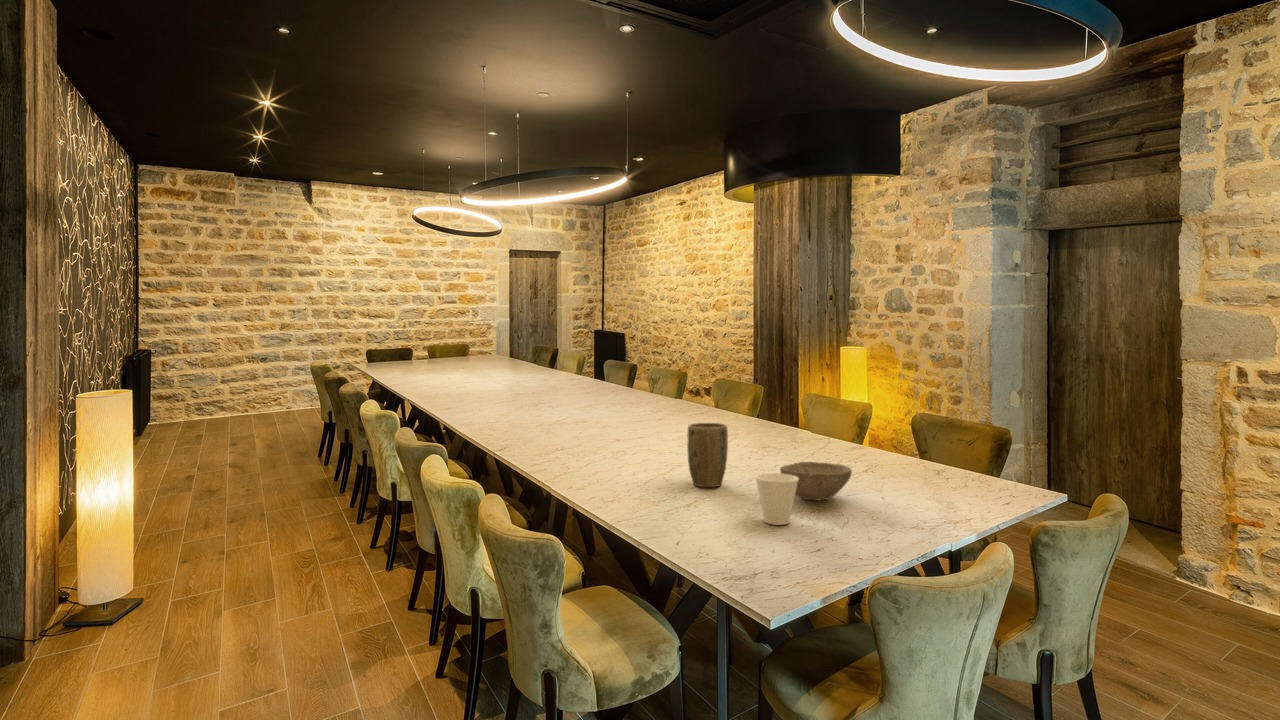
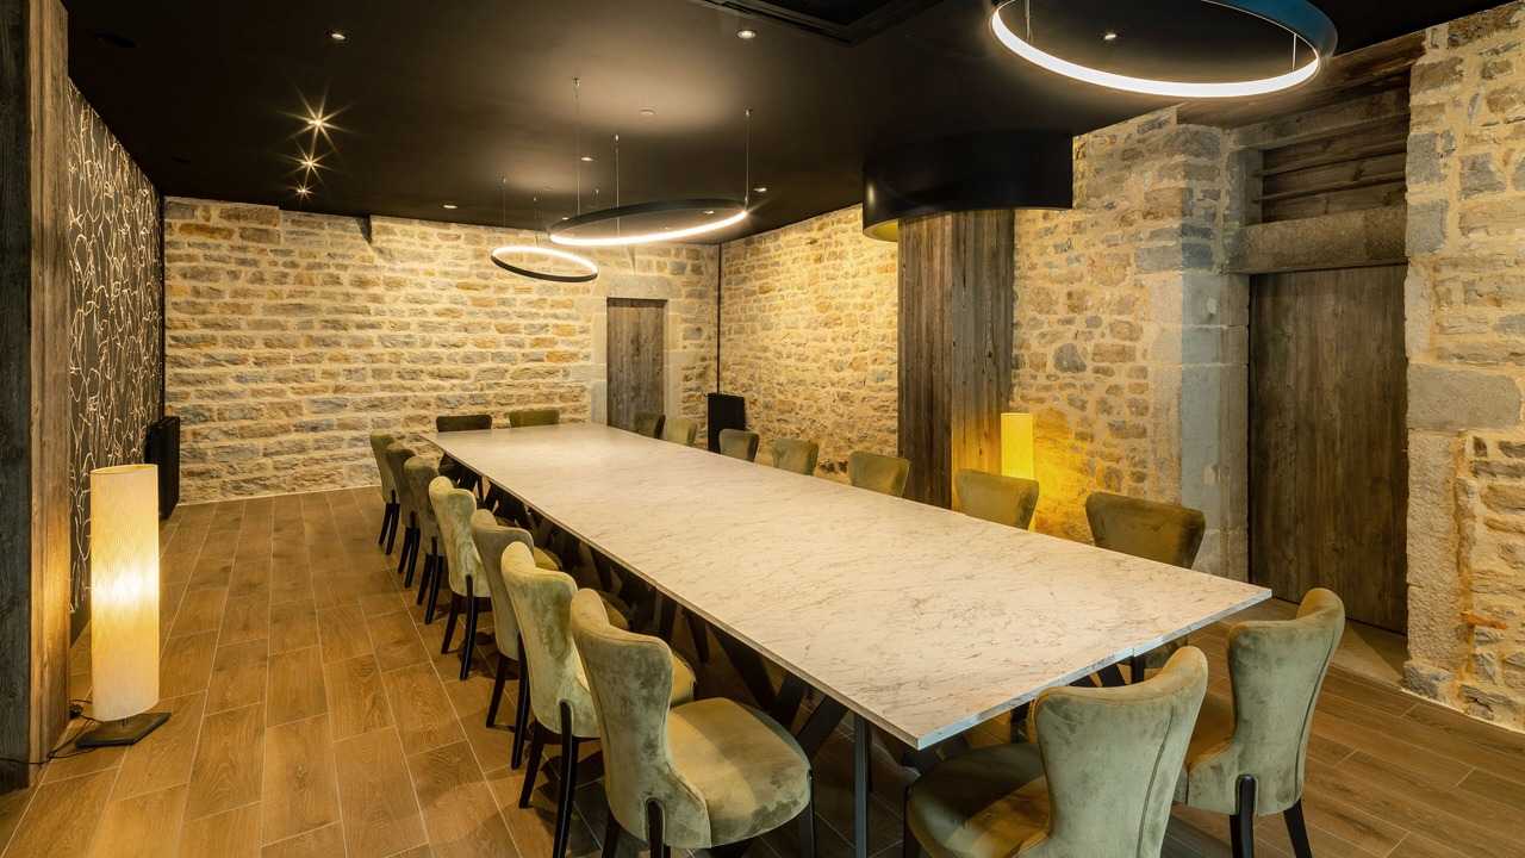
- cup (776, 499)
- bowl (815, 482)
- plant pot (707, 454)
